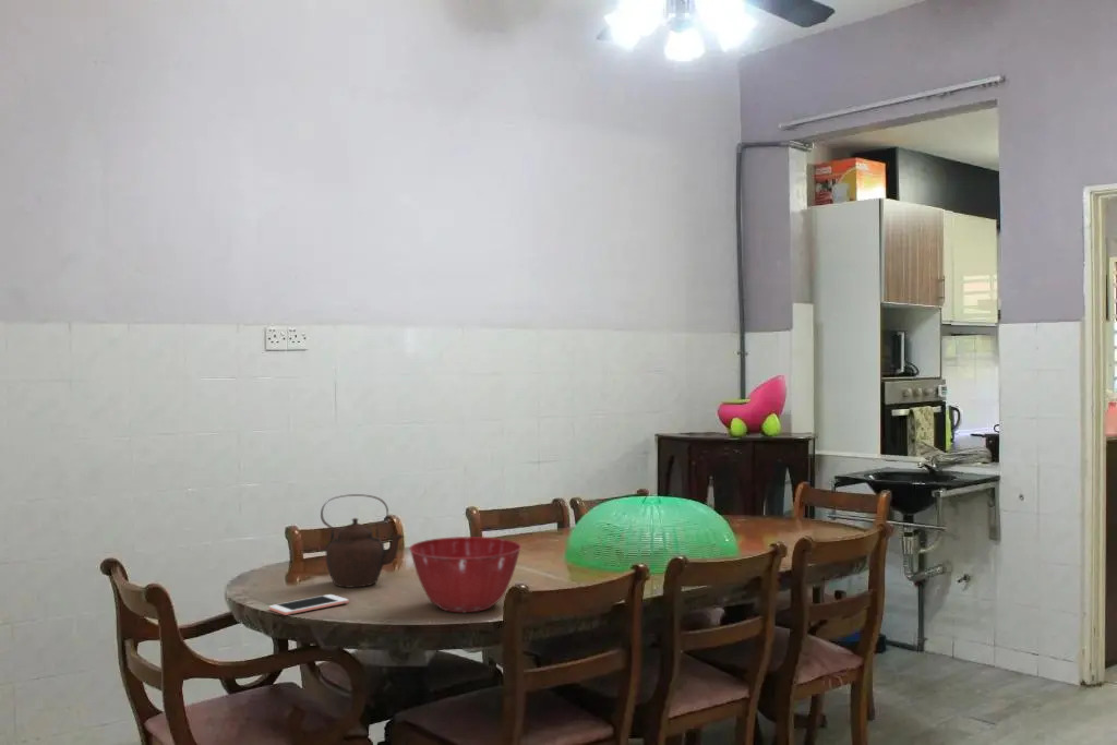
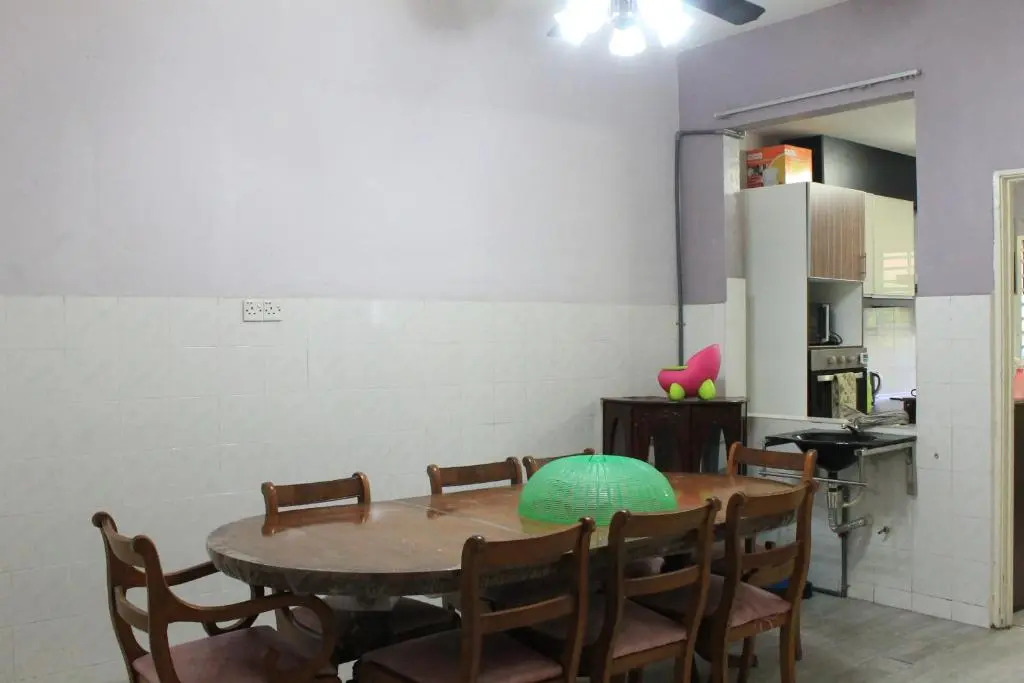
- mixing bowl (466, 576)
- cell phone (309, 604)
- teapot (363, 538)
